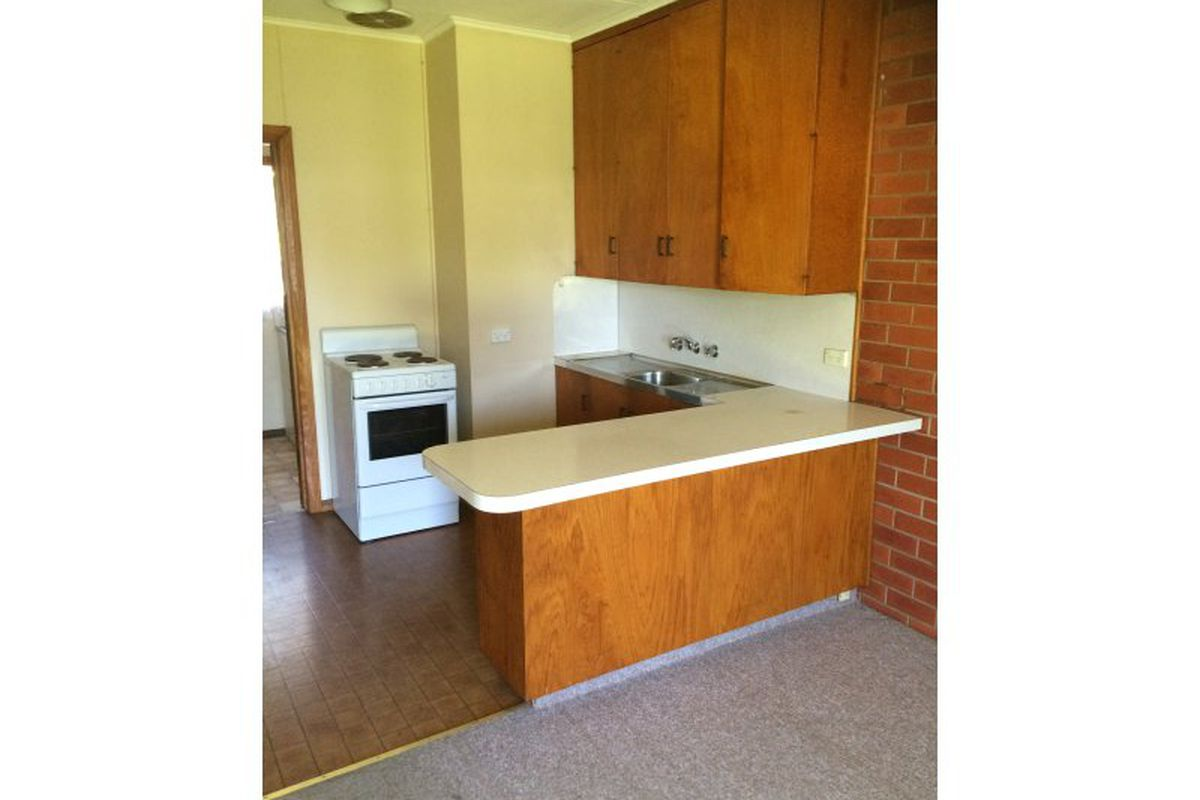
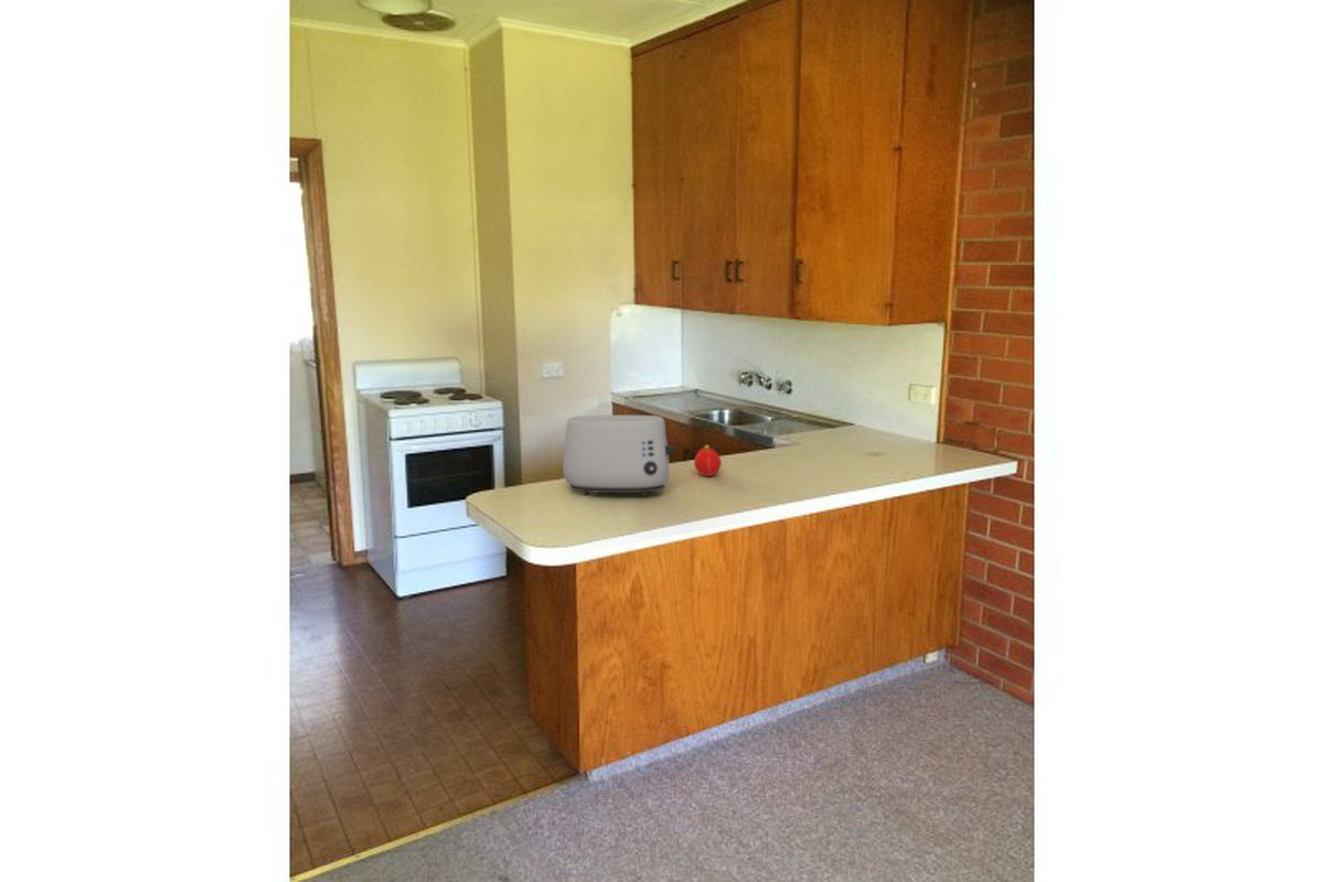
+ fruit (707, 460)
+ toaster (617, 455)
